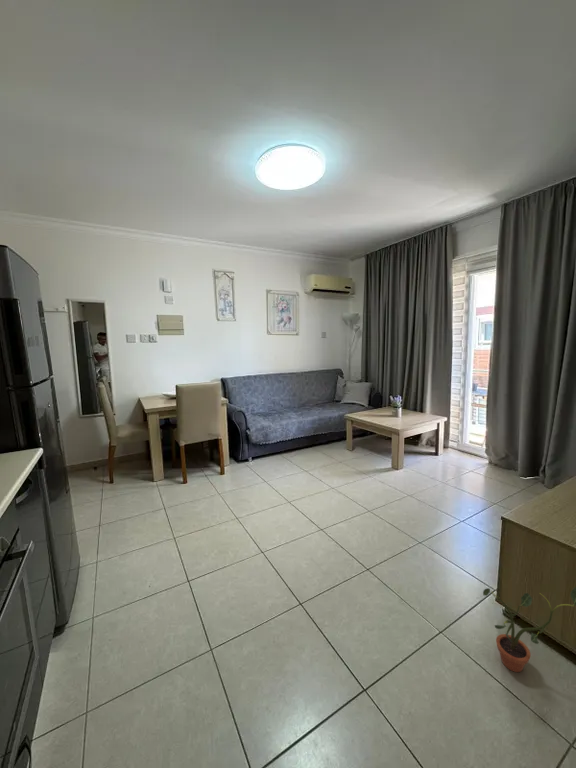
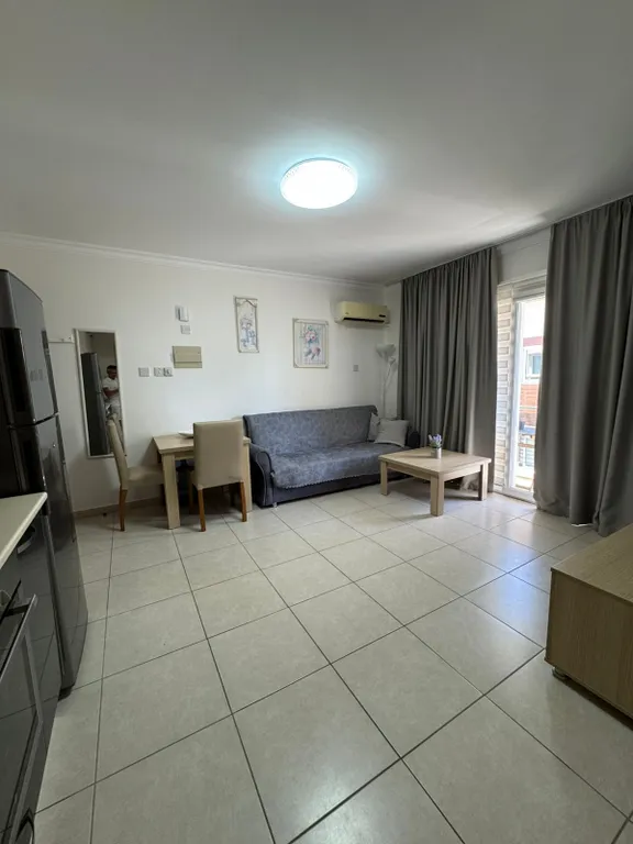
- potted plant (525, 628)
